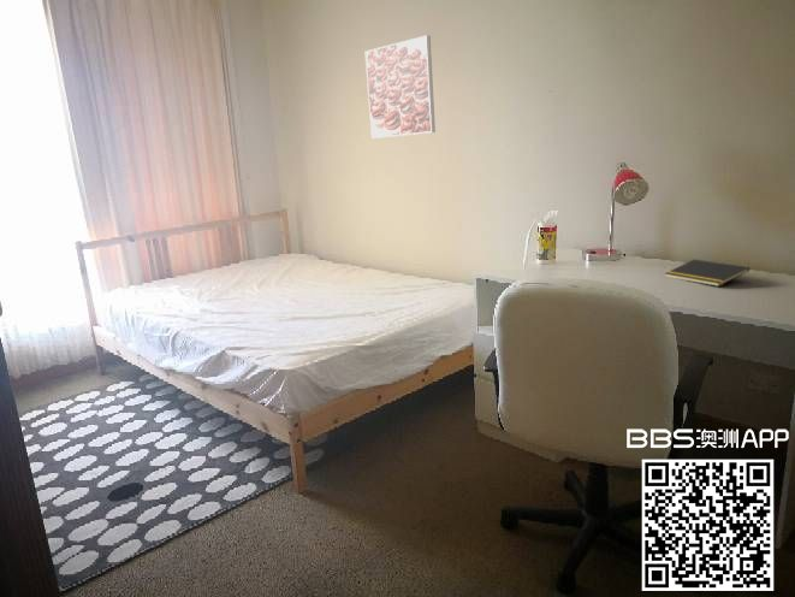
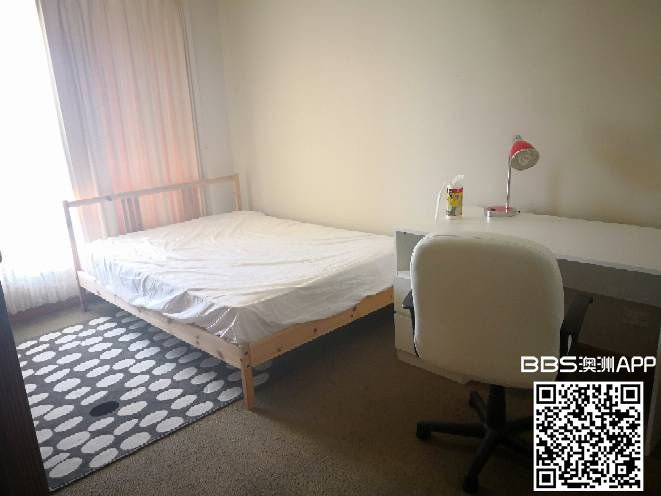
- notepad (705, 272)
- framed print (398, 90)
